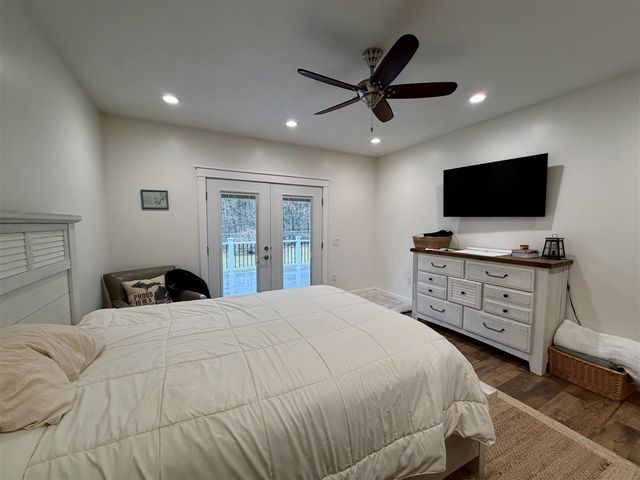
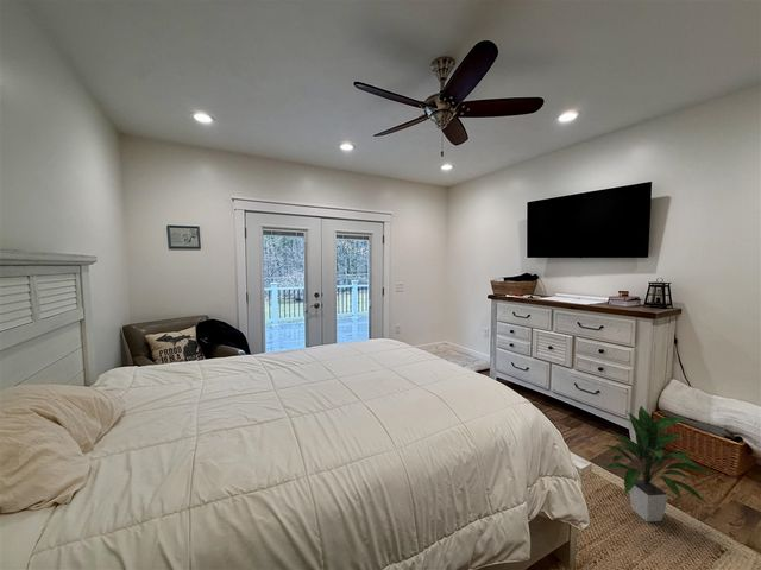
+ indoor plant (647, 460)
